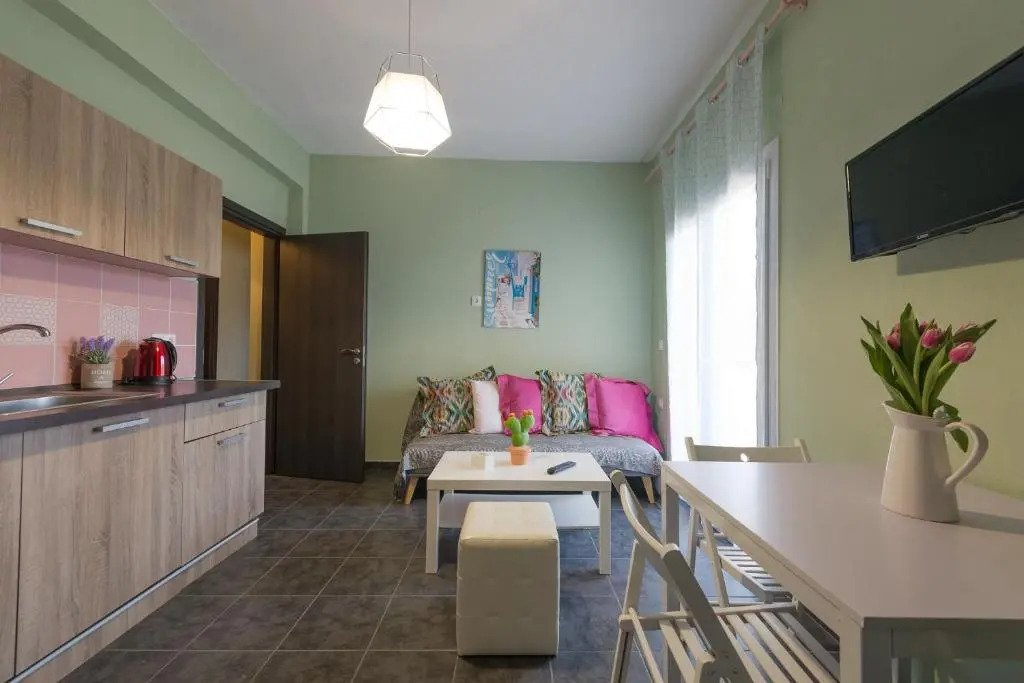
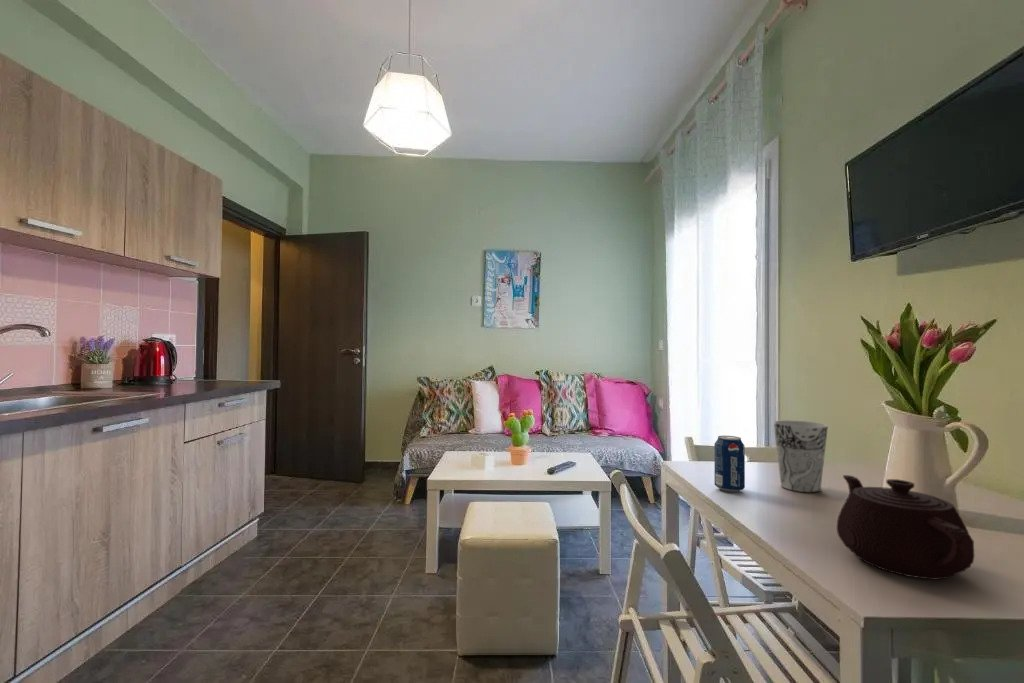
+ cup (800, 455)
+ teapot (897, 520)
+ beverage can (729, 463)
